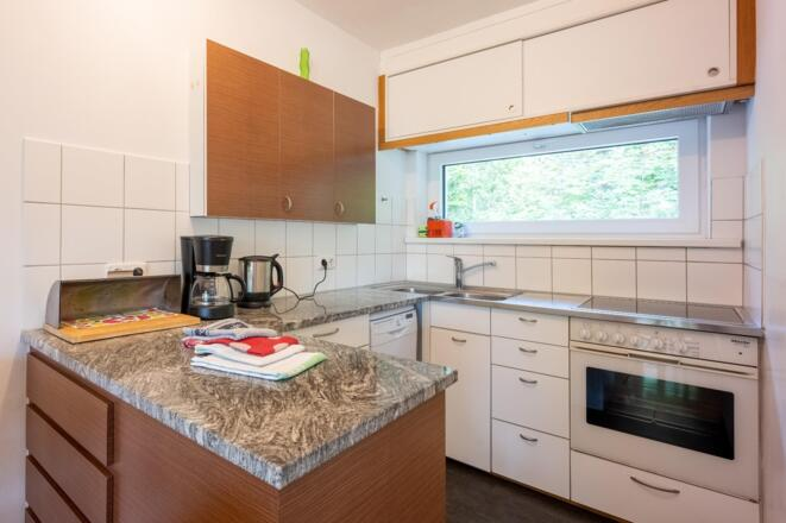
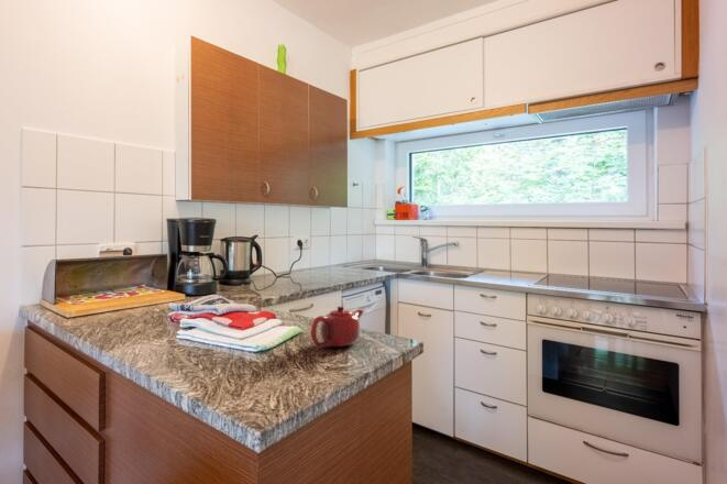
+ teapot (339, 326)
